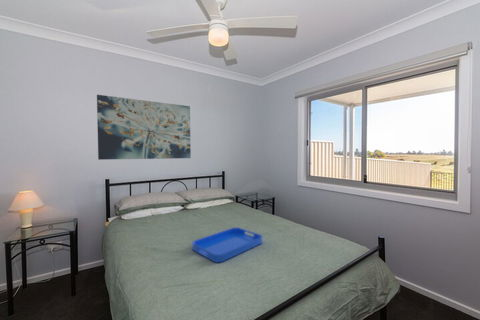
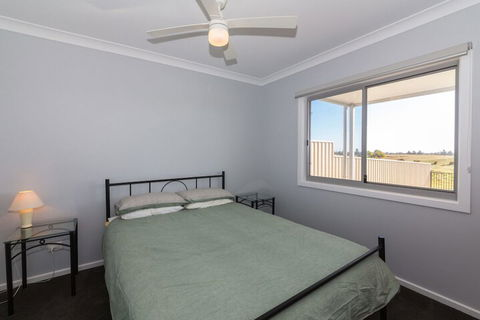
- serving tray (228, 242)
- wall art (148, 130)
